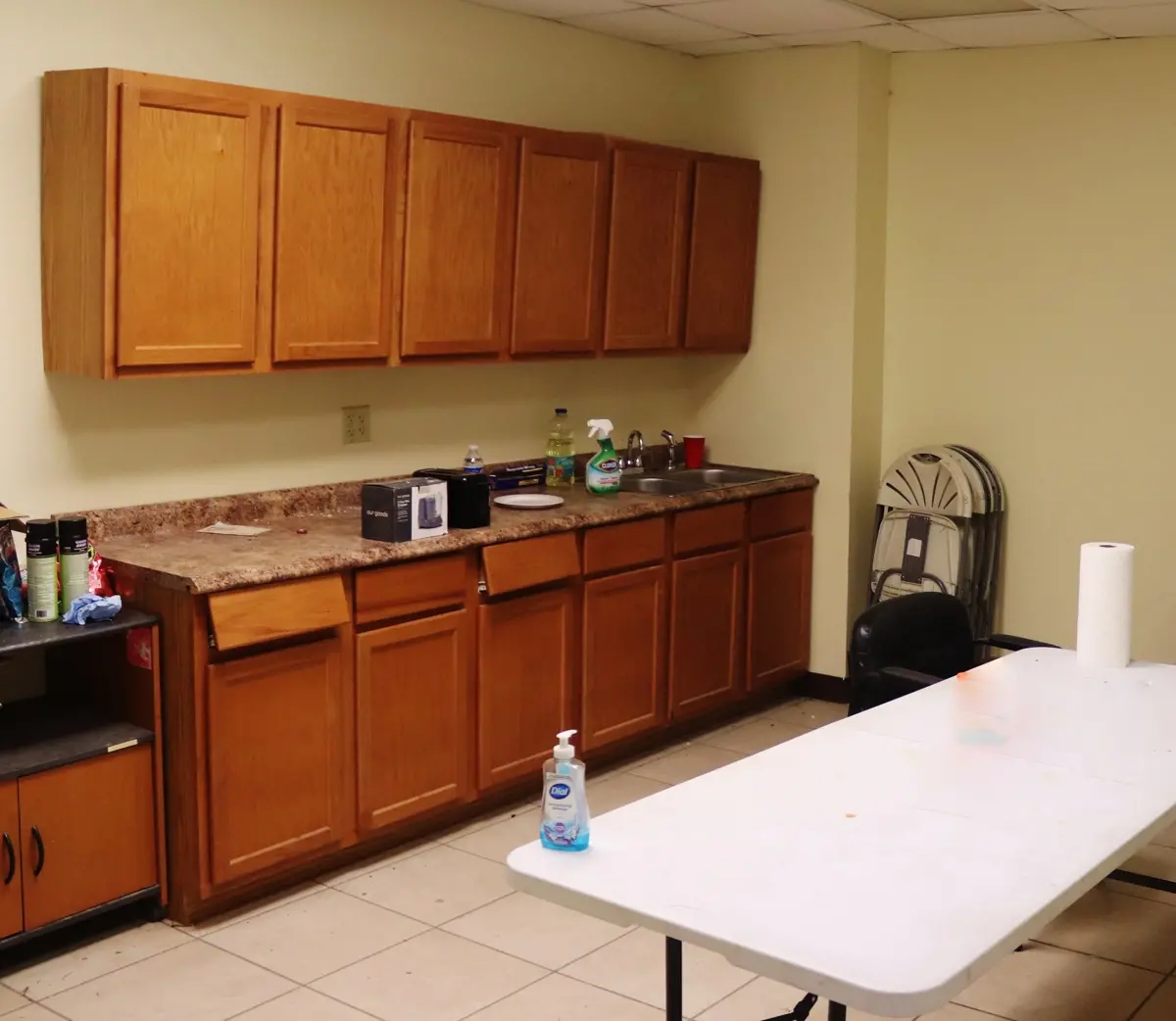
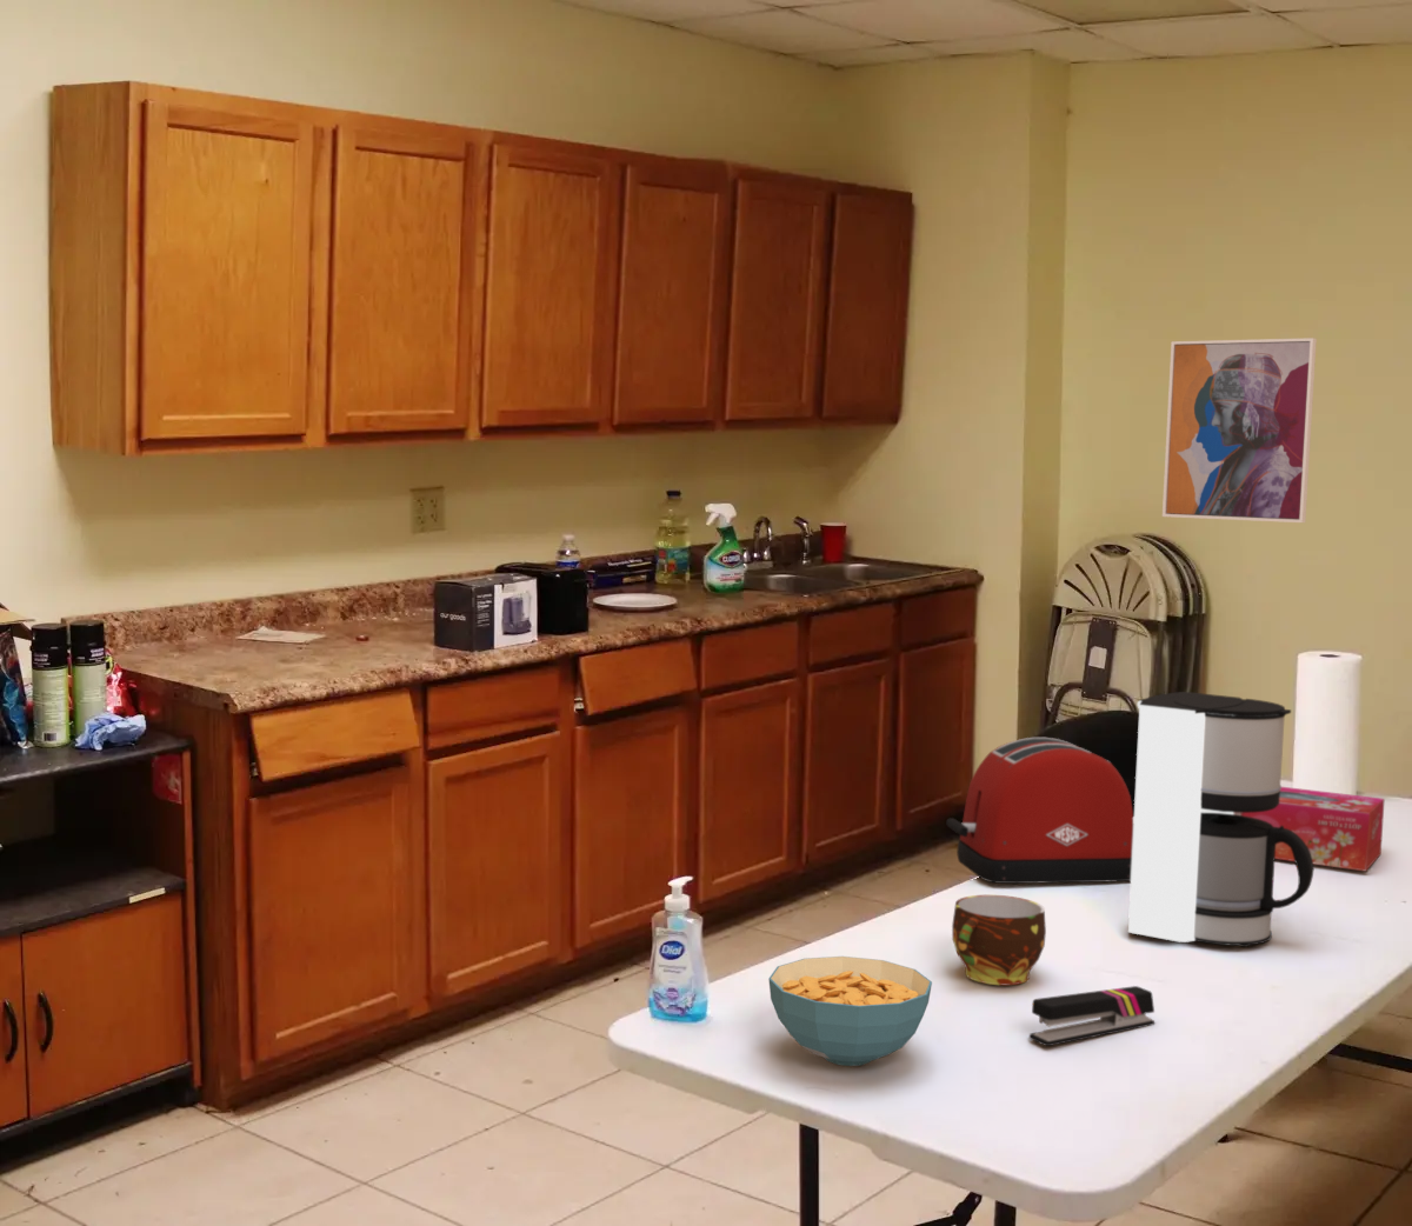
+ wall art (1237, 430)
+ cereal bowl (849, 1018)
+ tissue box (1288, 823)
+ toaster (1047, 806)
+ coffee maker (1226, 819)
+ cup (997, 943)
+ stapler (1093, 1012)
